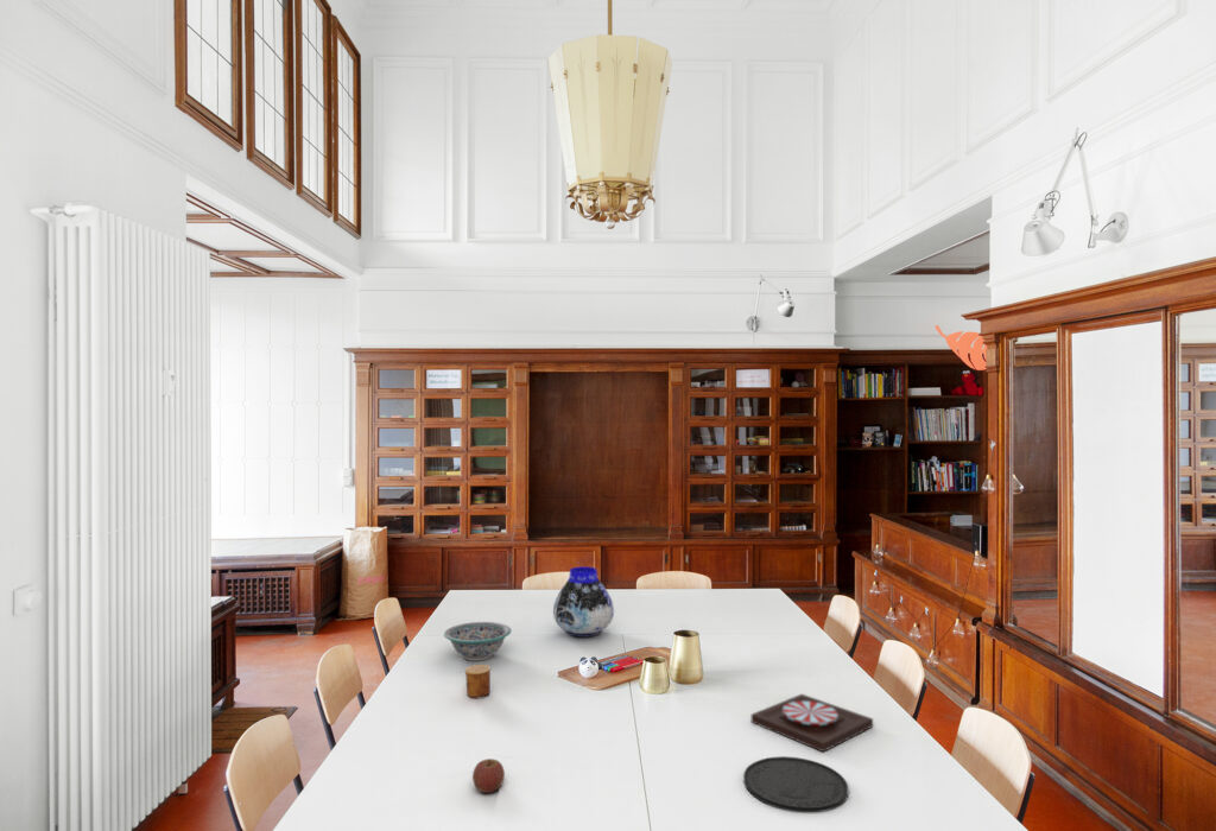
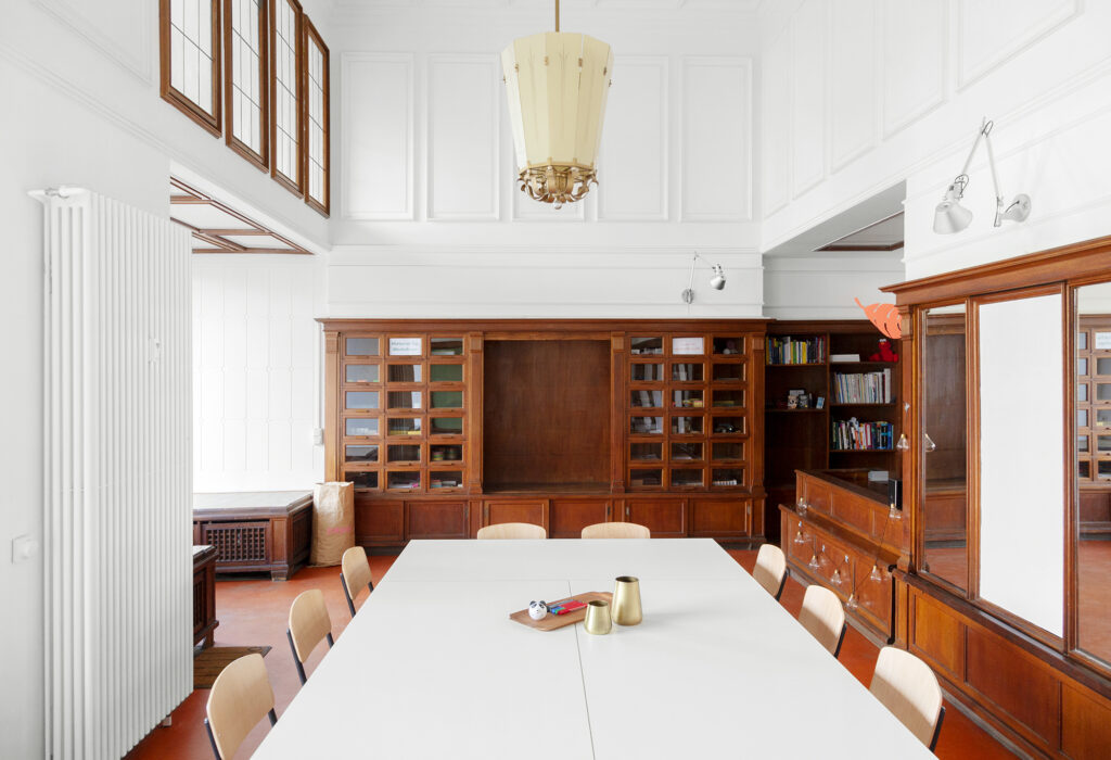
- vase (583, 601)
- decorative bowl (477, 643)
- plate (811, 717)
- plate (794, 782)
- apple (488, 774)
- cup (477, 681)
